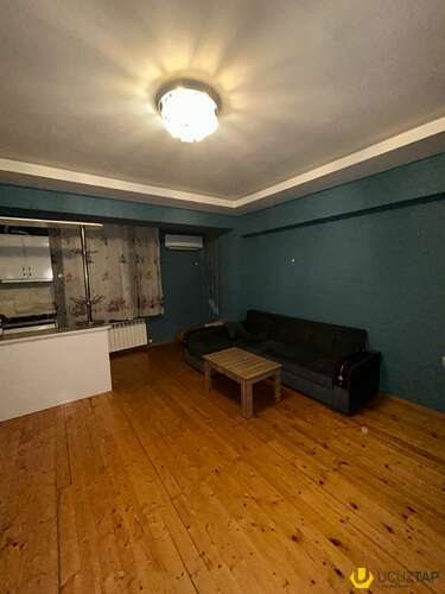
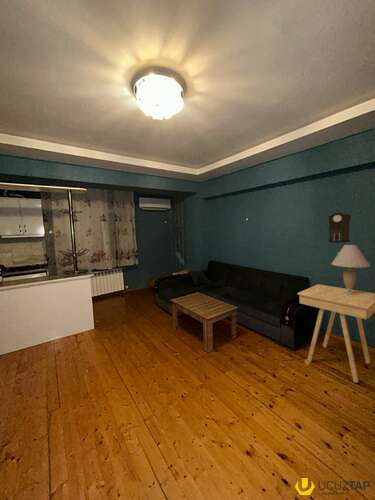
+ pendulum clock (339, 237)
+ side table (342, 328)
+ table lamp (349, 269)
